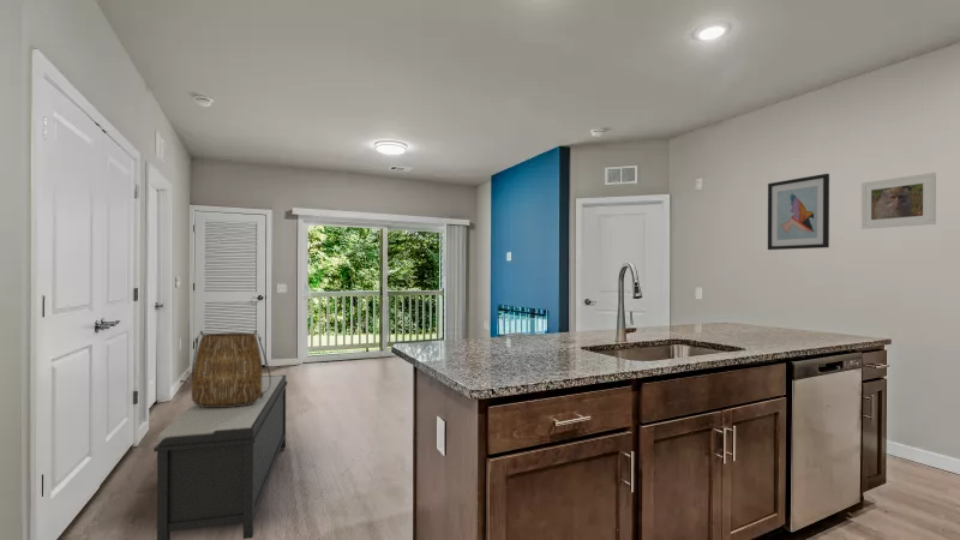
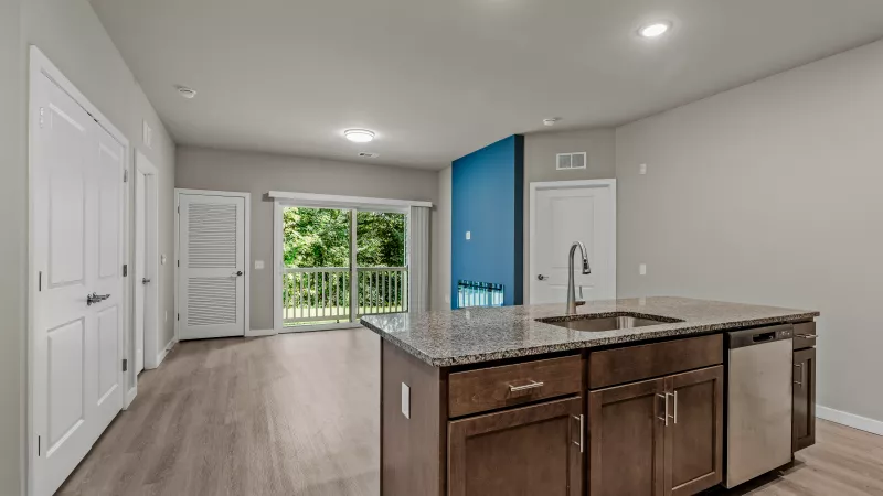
- wall art (797, 214)
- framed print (896, 202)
- tote bag (228, 366)
- bench (235, 443)
